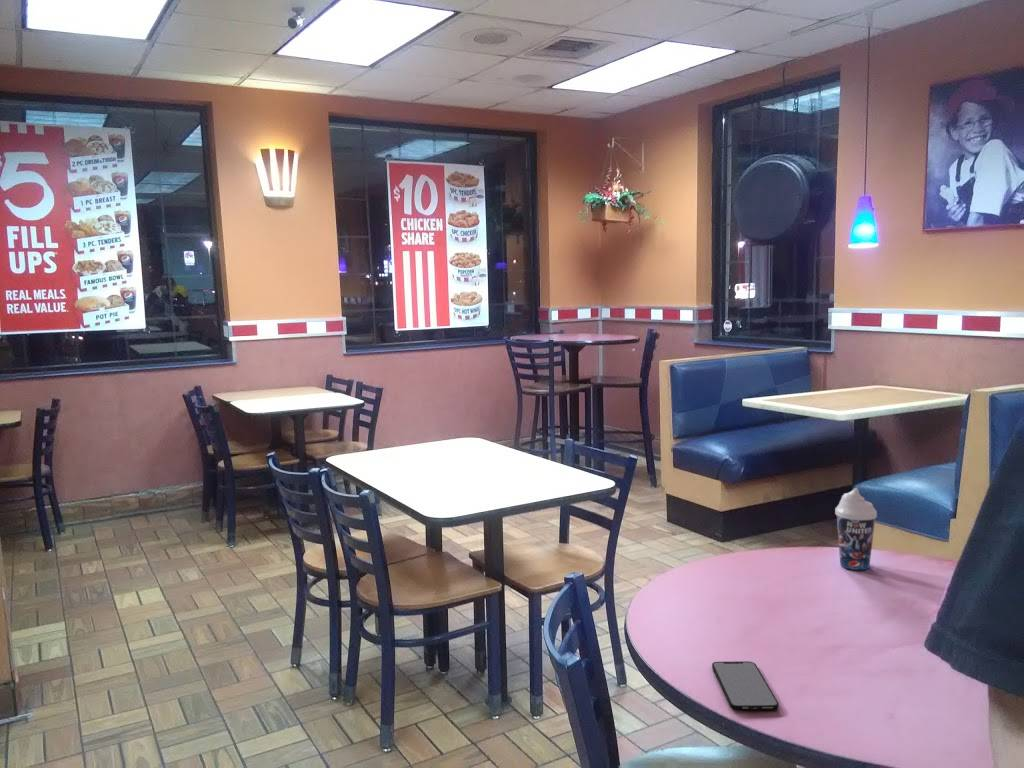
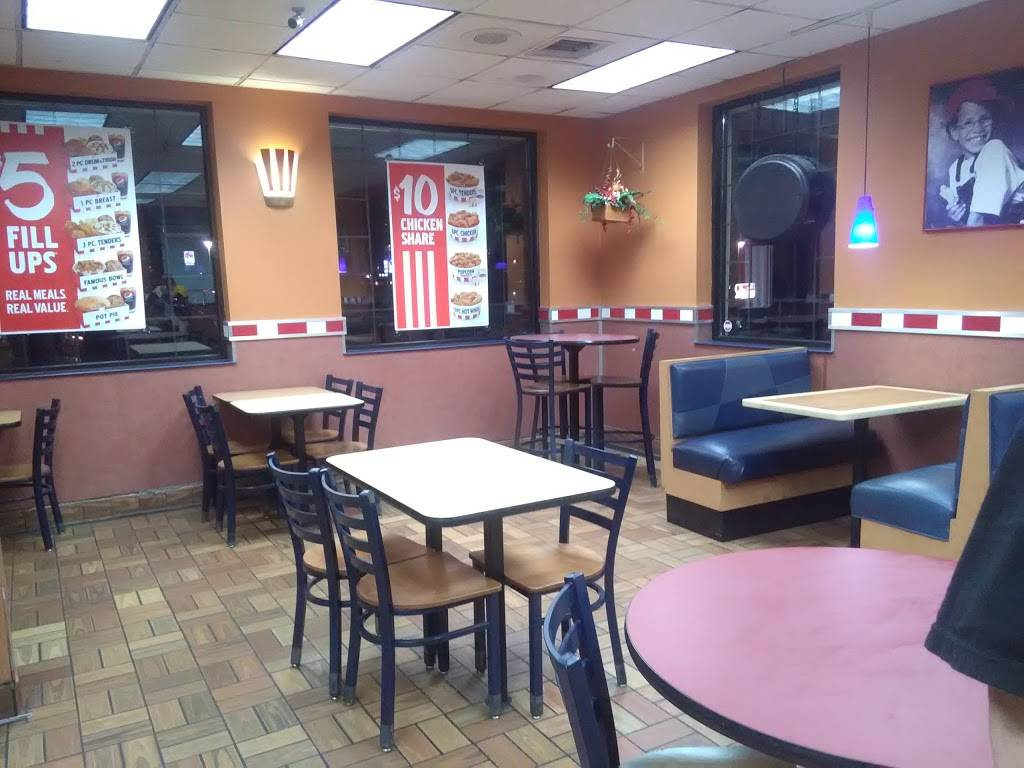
- smartphone (743, 684)
- beverage cup (855, 527)
